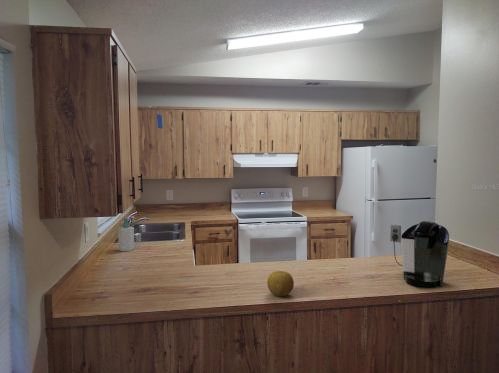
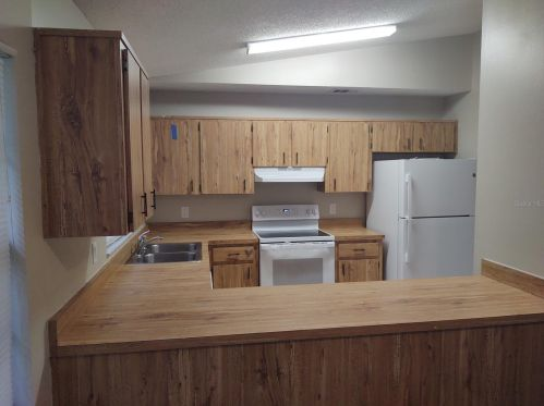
- soap bottle (126, 234)
- fruit (280, 283)
- coffee maker (413, 249)
